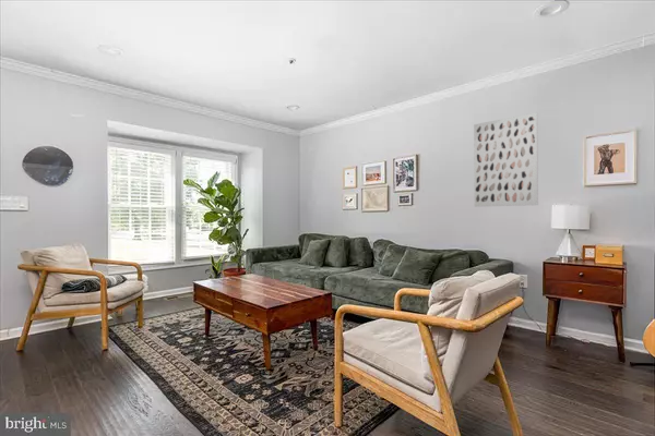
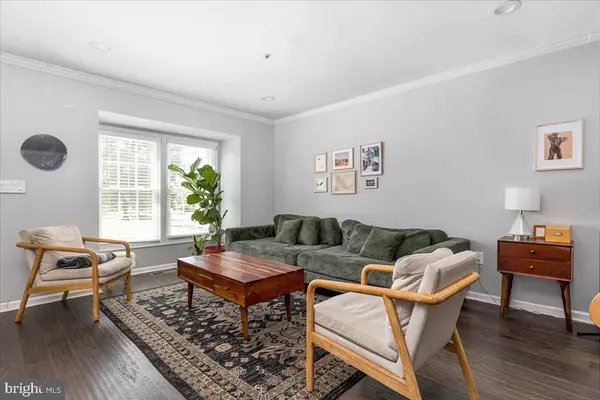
- wall art (504, 162)
